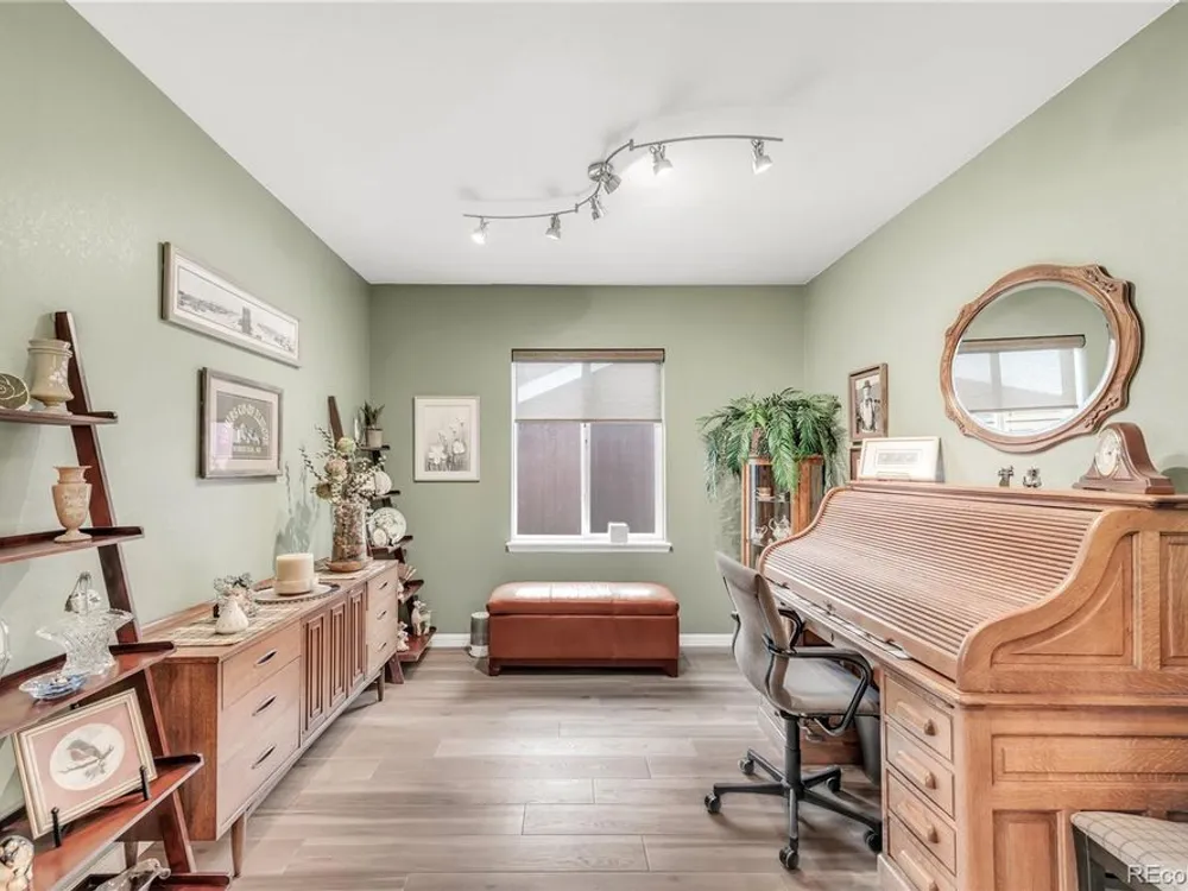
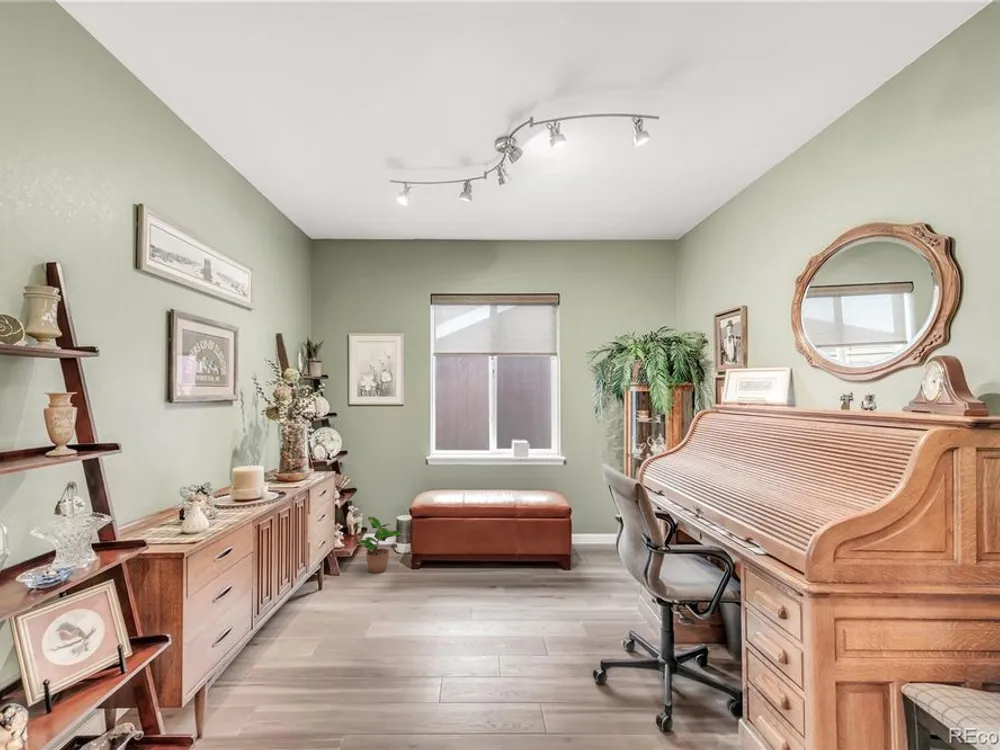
+ potted plant (378, 544)
